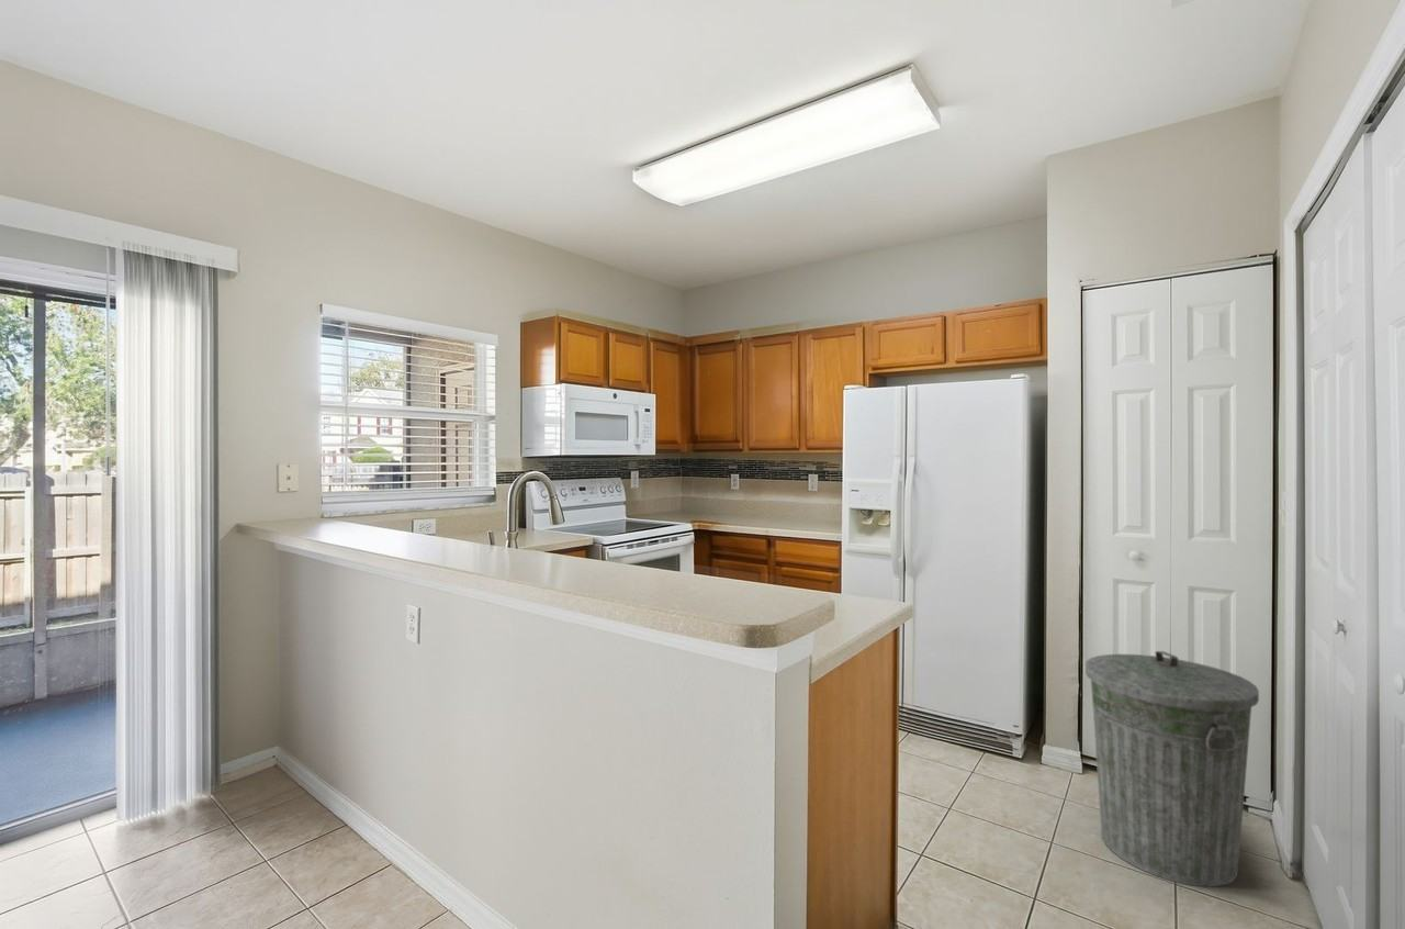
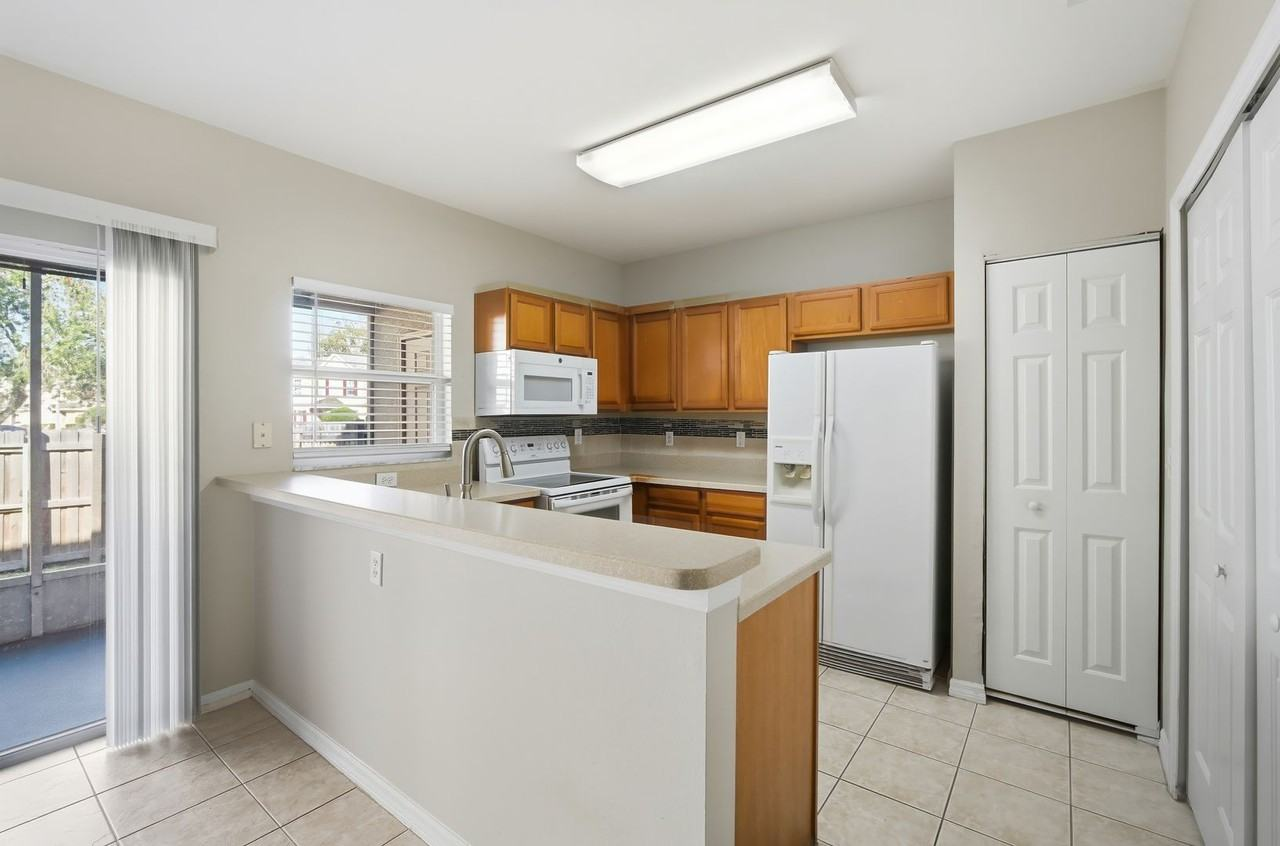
- trash can (1166, 751)
